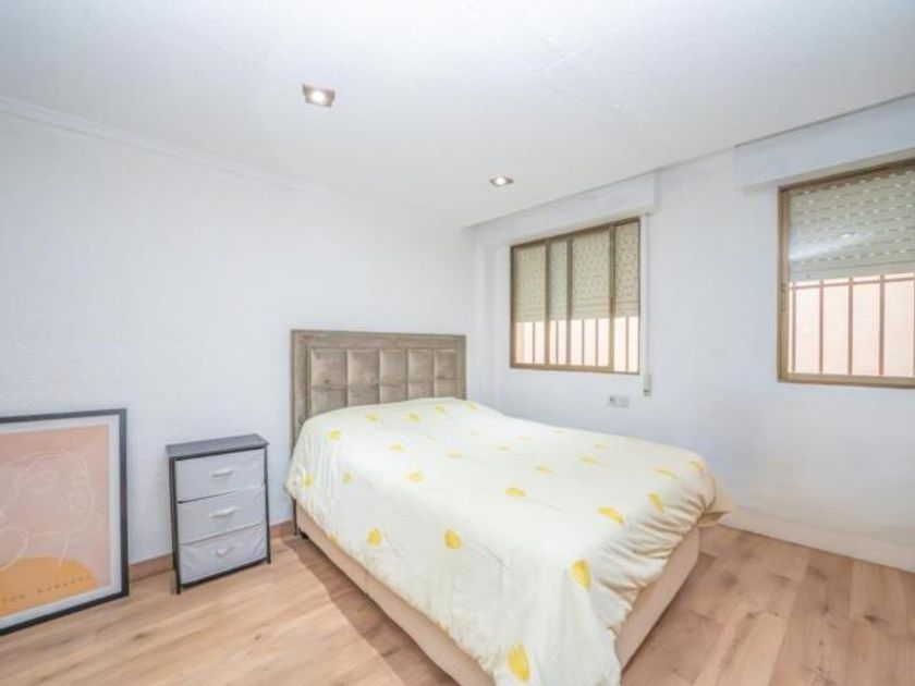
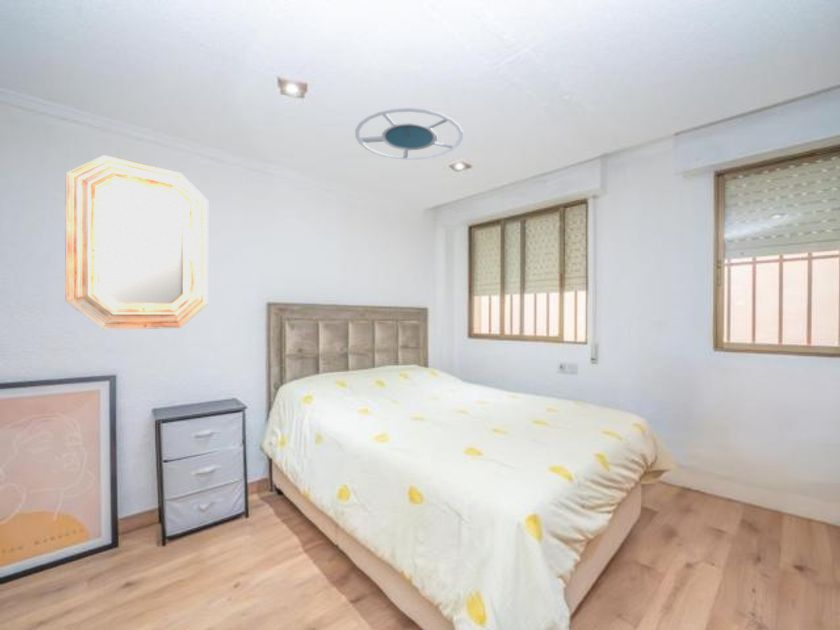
+ ceiling lamp (409, 132)
+ home mirror (144, 246)
